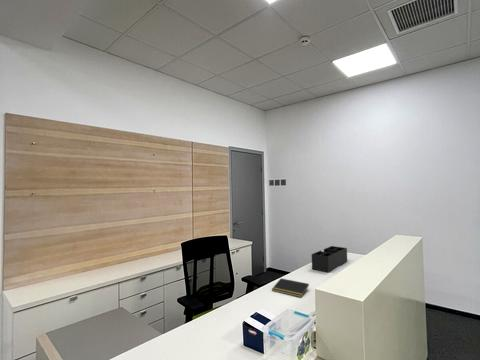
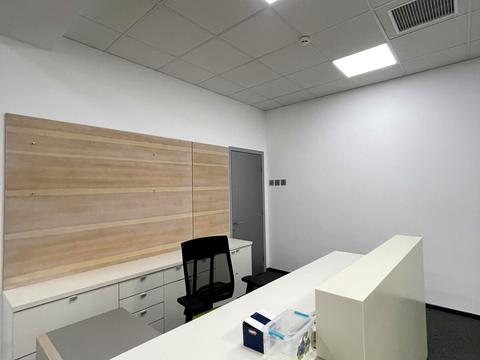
- desk organizer (330, 258)
- notepad (290, 287)
